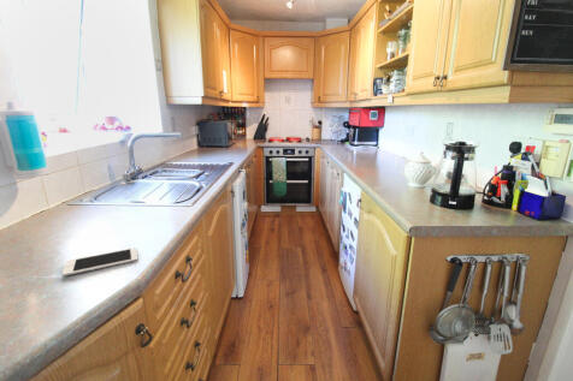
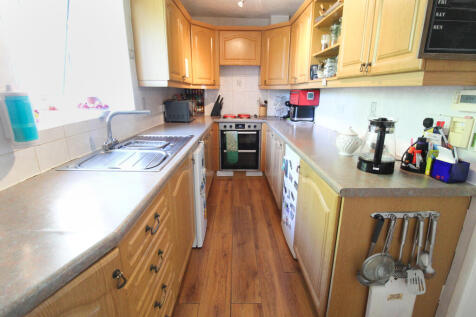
- cell phone (102, 260)
